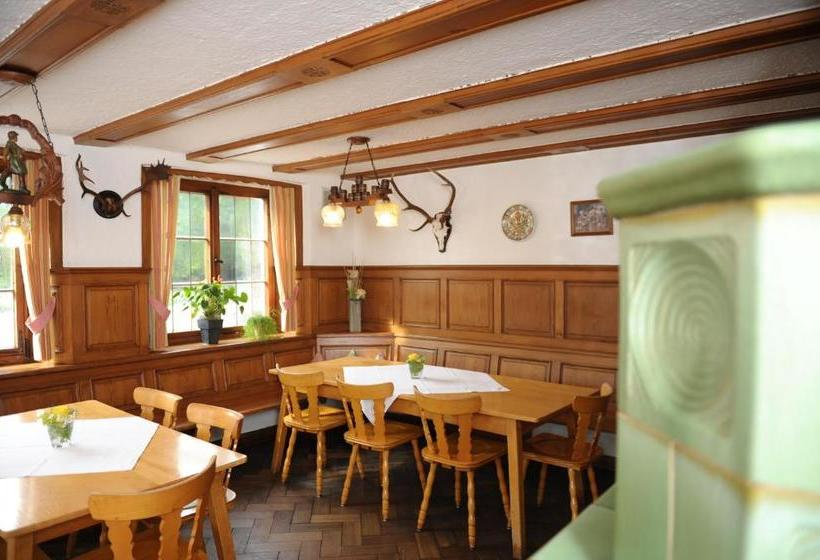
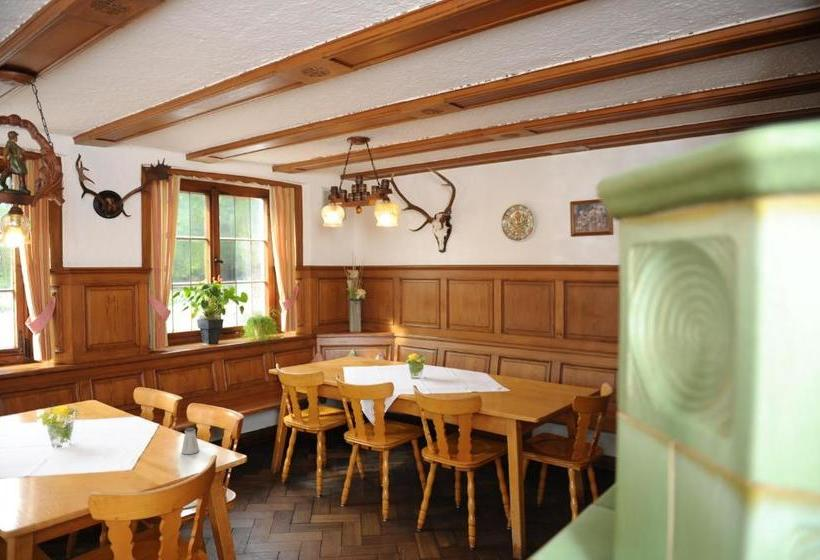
+ saltshaker (190, 440)
